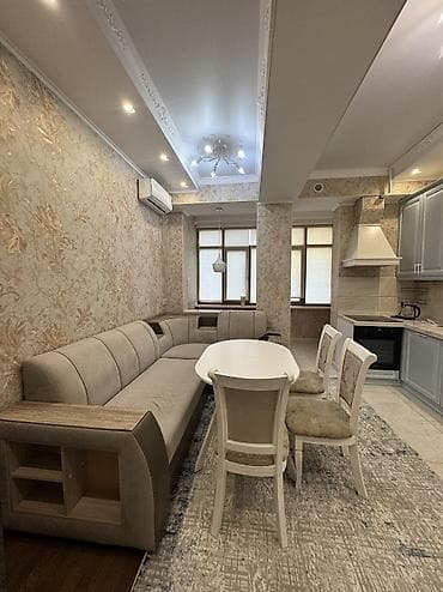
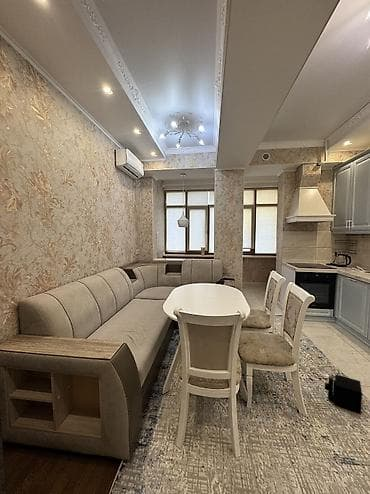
+ speaker (342, 391)
